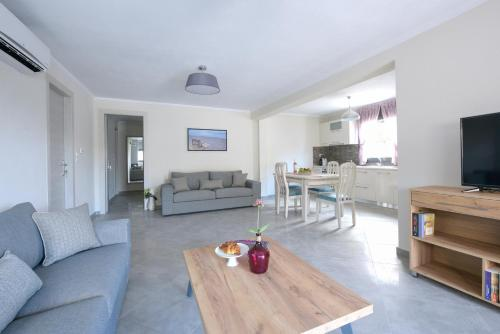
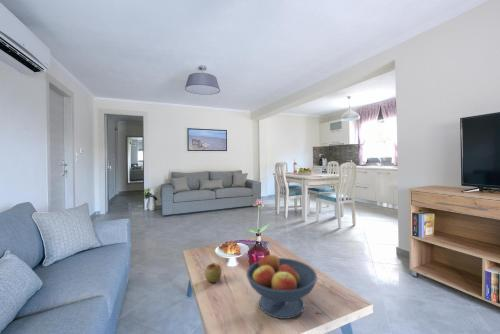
+ fruit bowl (281, 282)
+ apple (213, 271)
